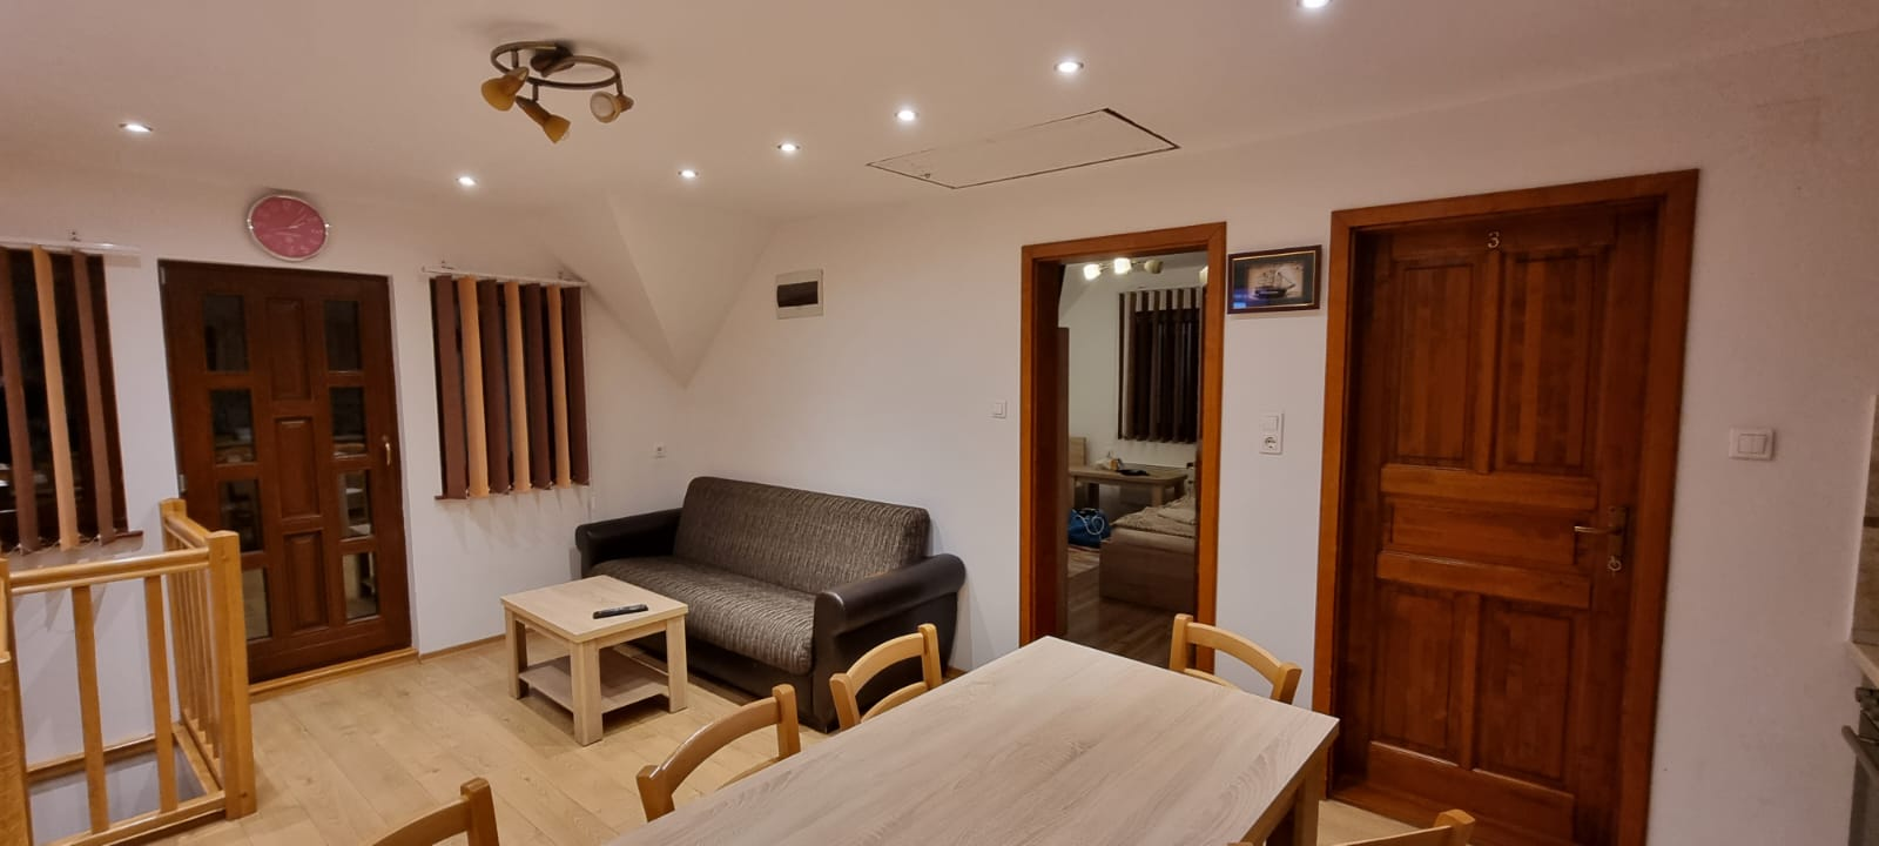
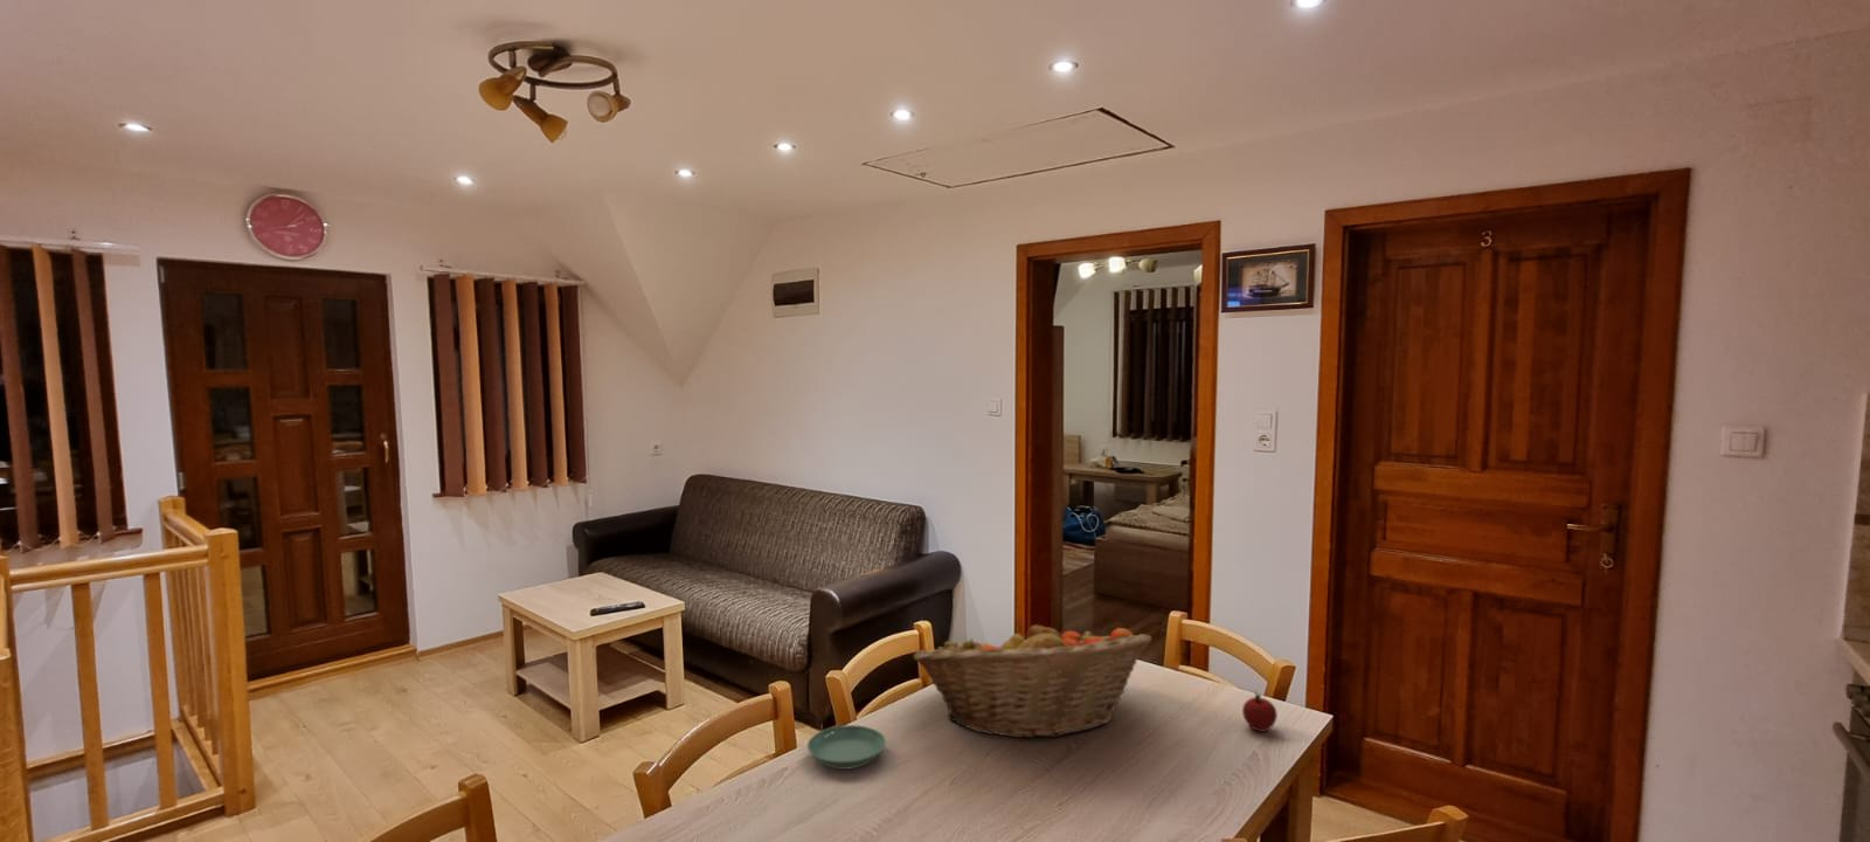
+ saucer (847, 749)
+ fruit basket (1030, 665)
+ apple (1258, 710)
